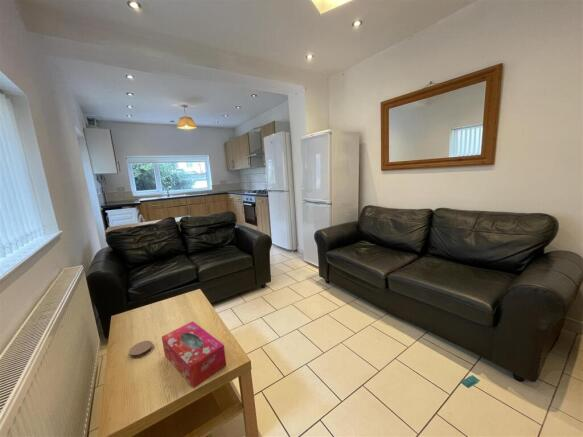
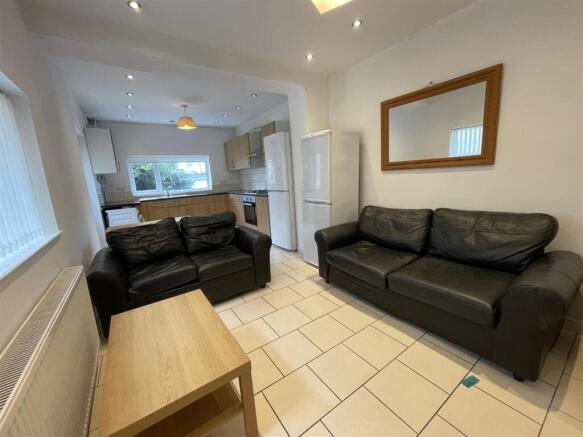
- coaster (141, 348)
- tissue box (192, 350)
